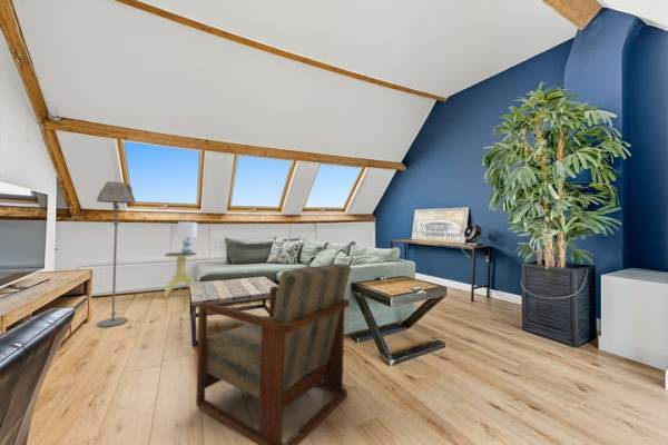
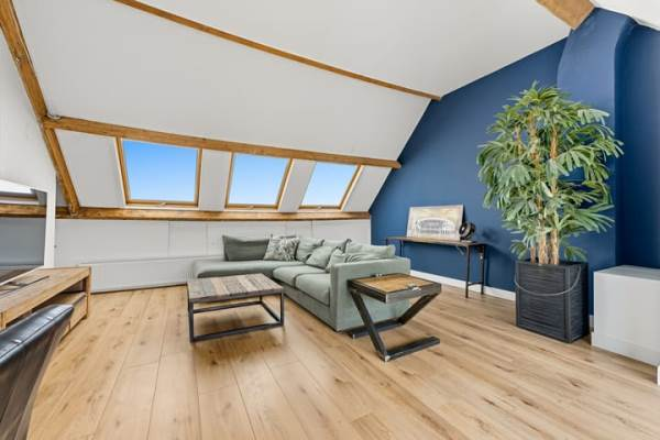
- lamp (187, 237)
- side table (180, 273)
- floor lamp (115, 253)
- armchair (276, 330)
